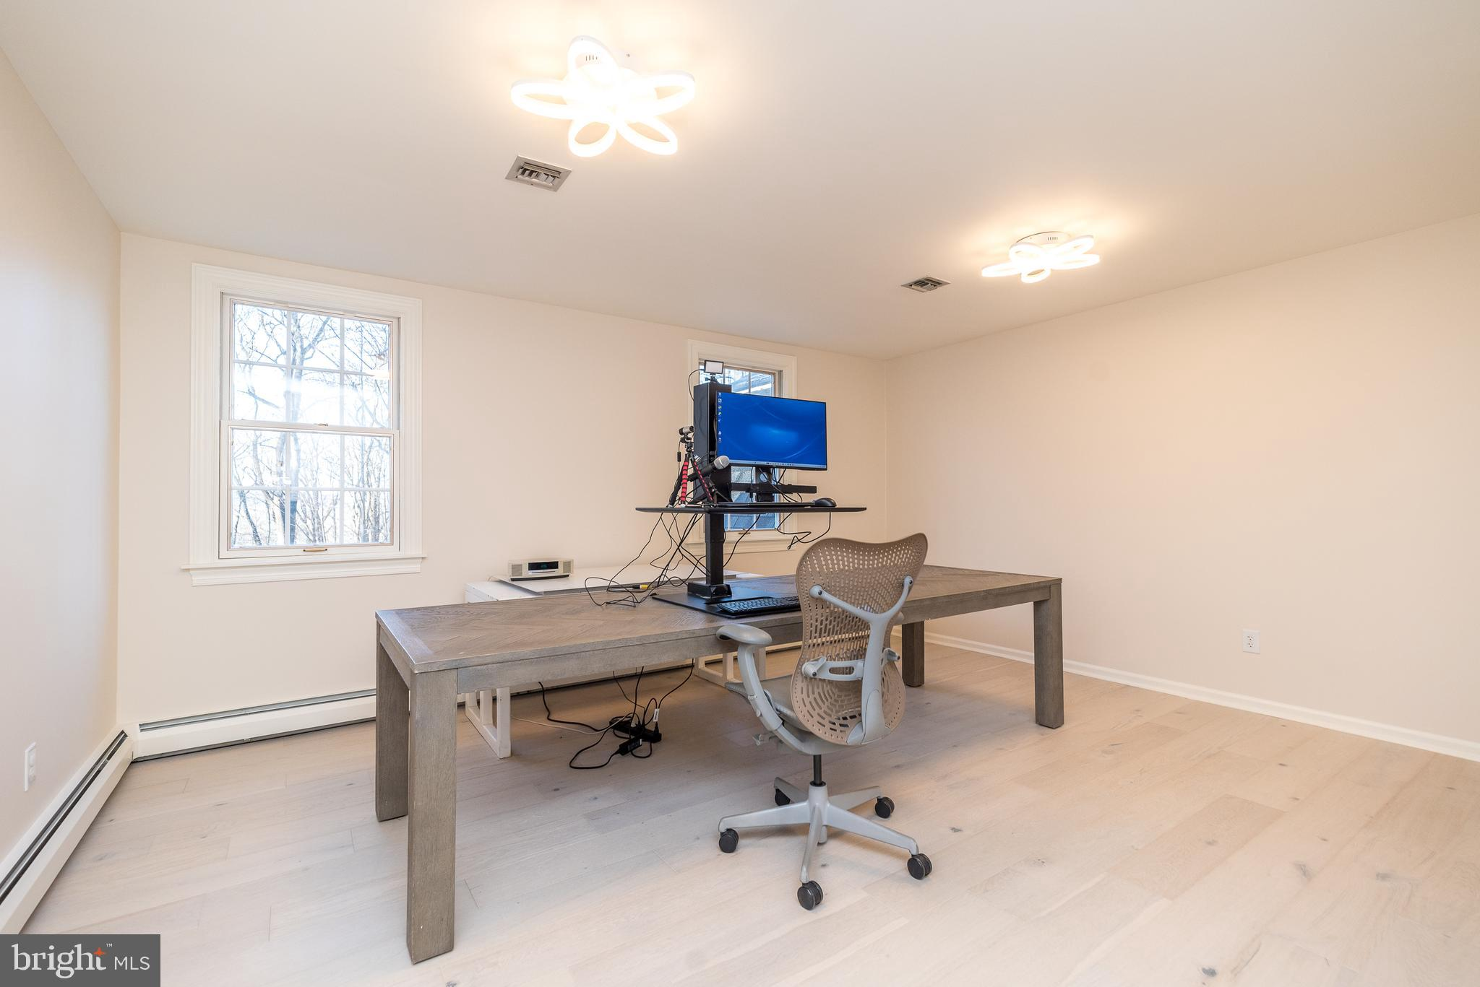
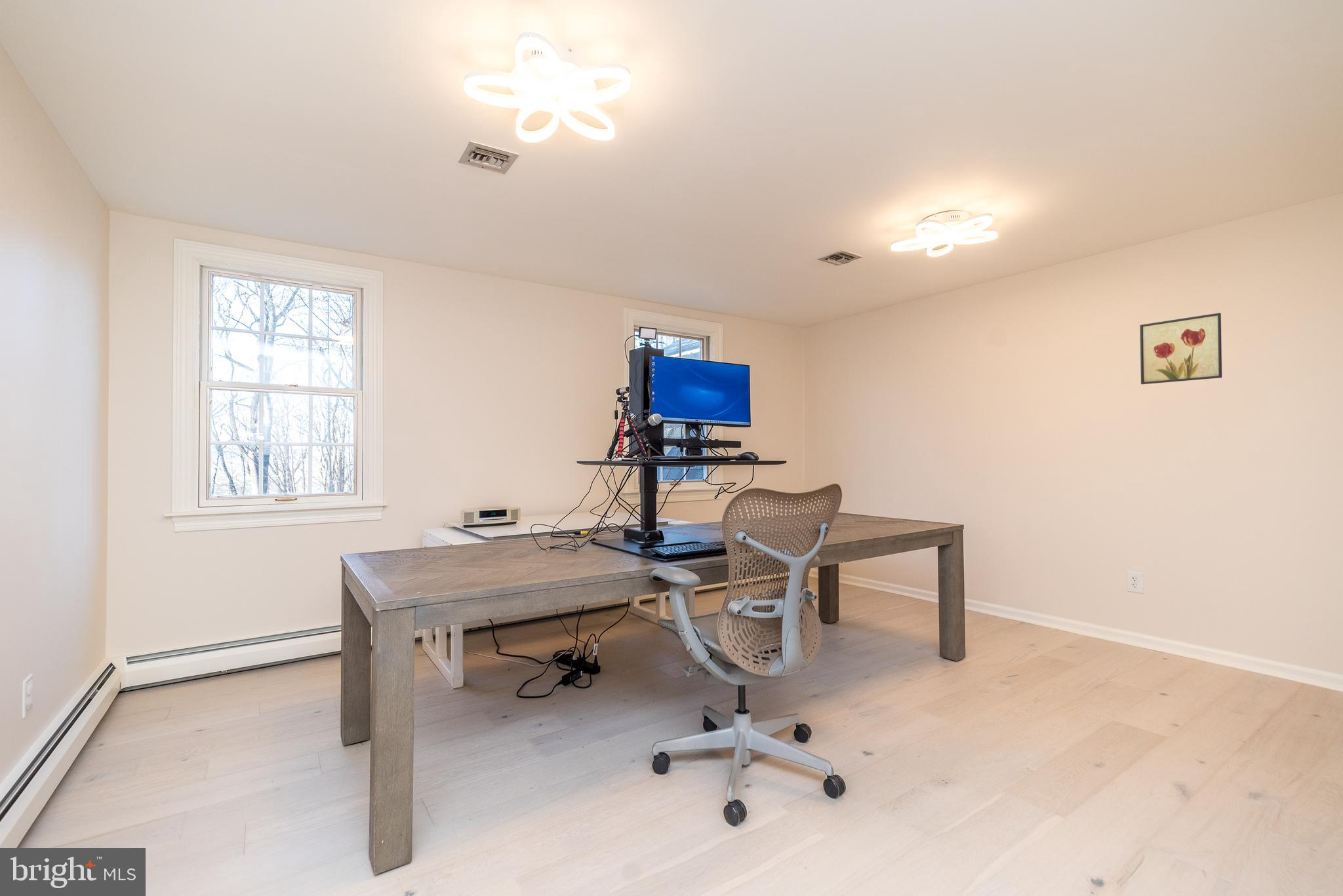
+ wall art (1179, 350)
